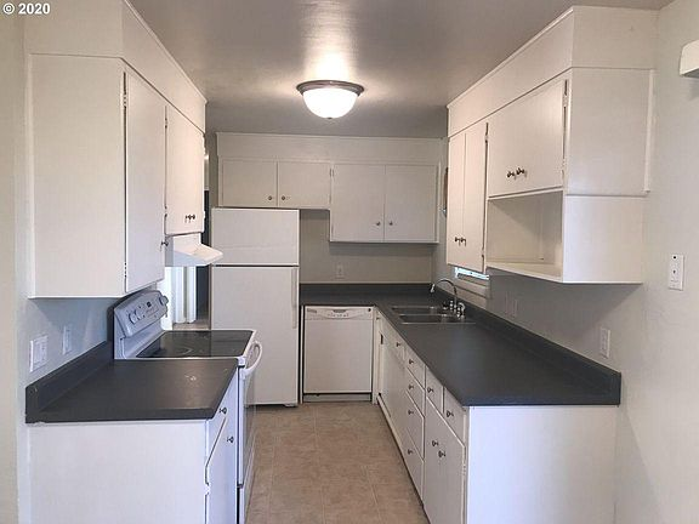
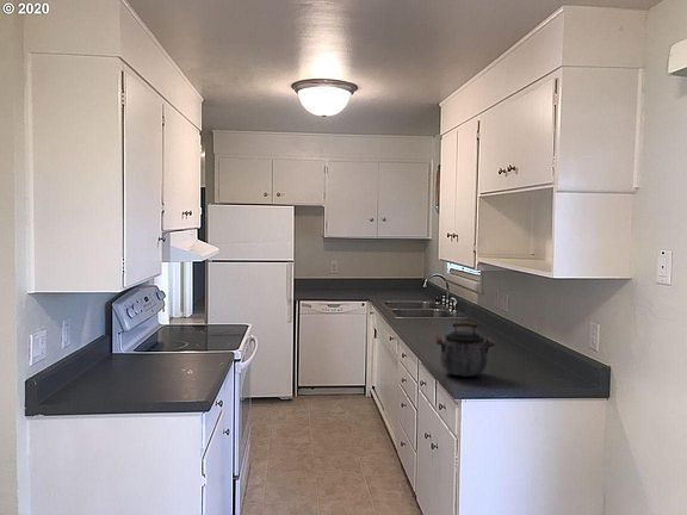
+ kettle (464, 348)
